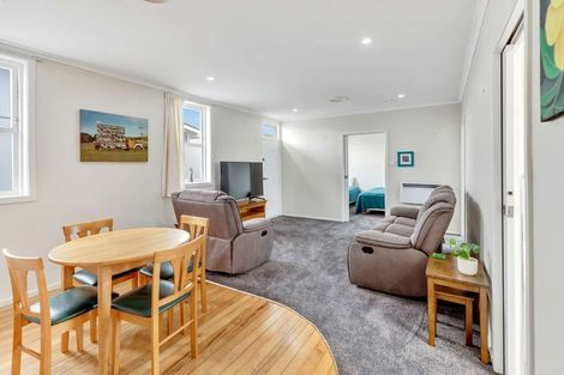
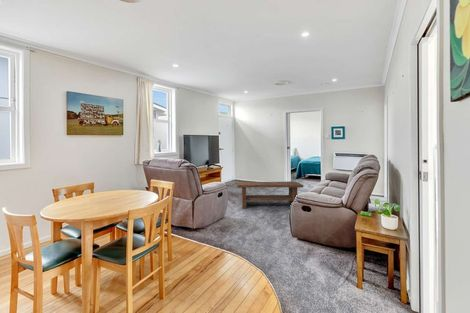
+ coffee table (268, 195)
